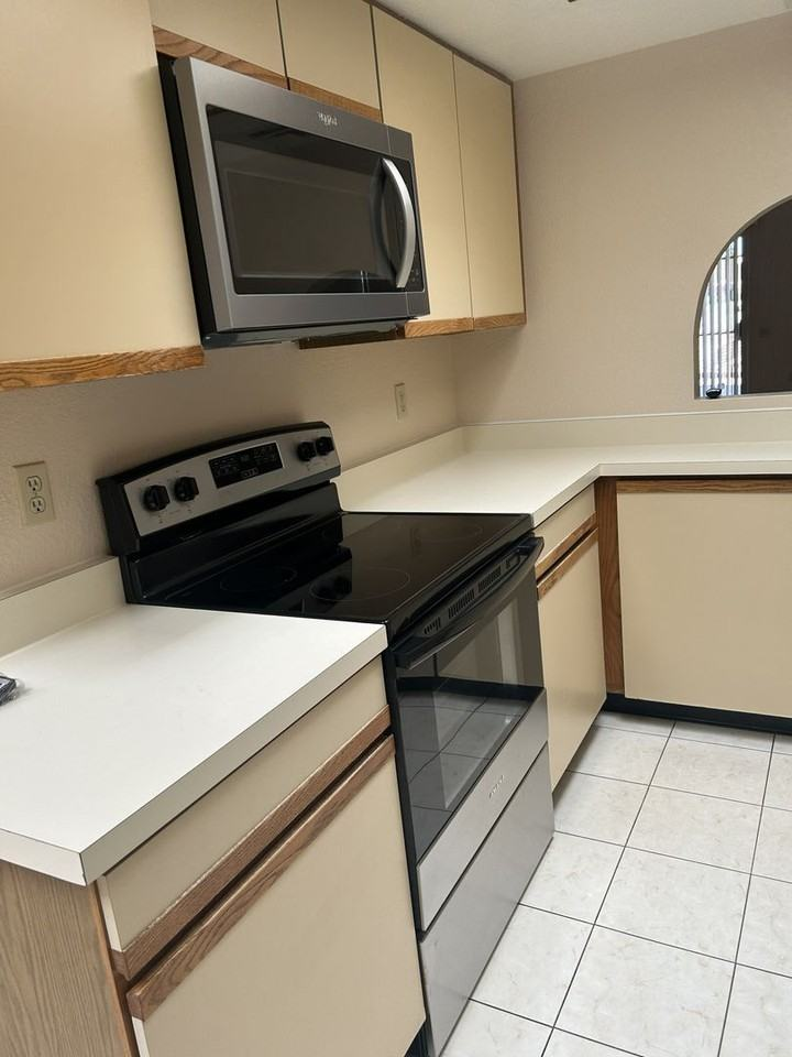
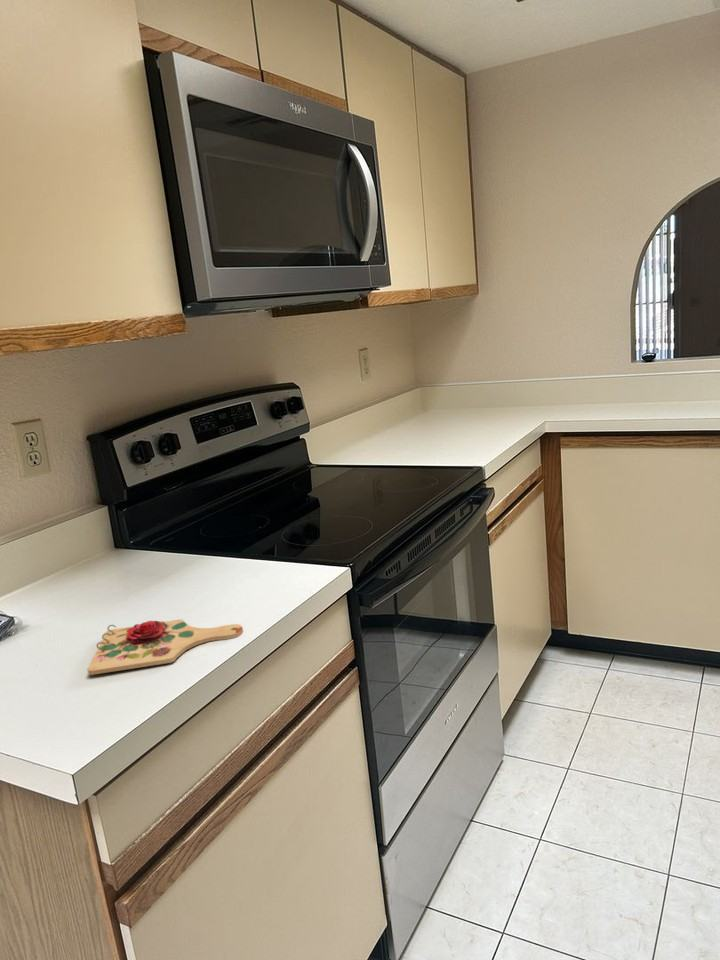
+ cutting board (170, 634)
